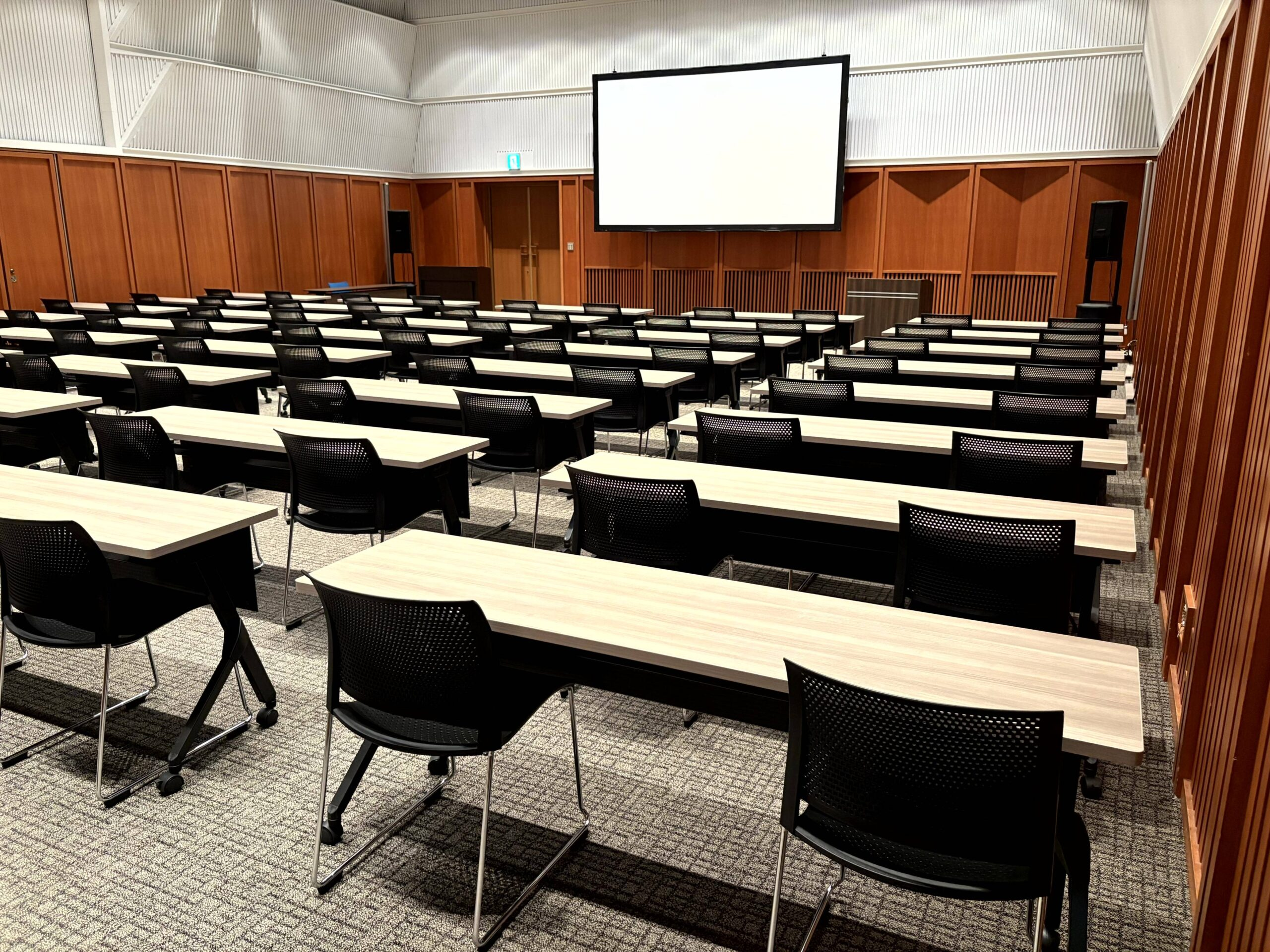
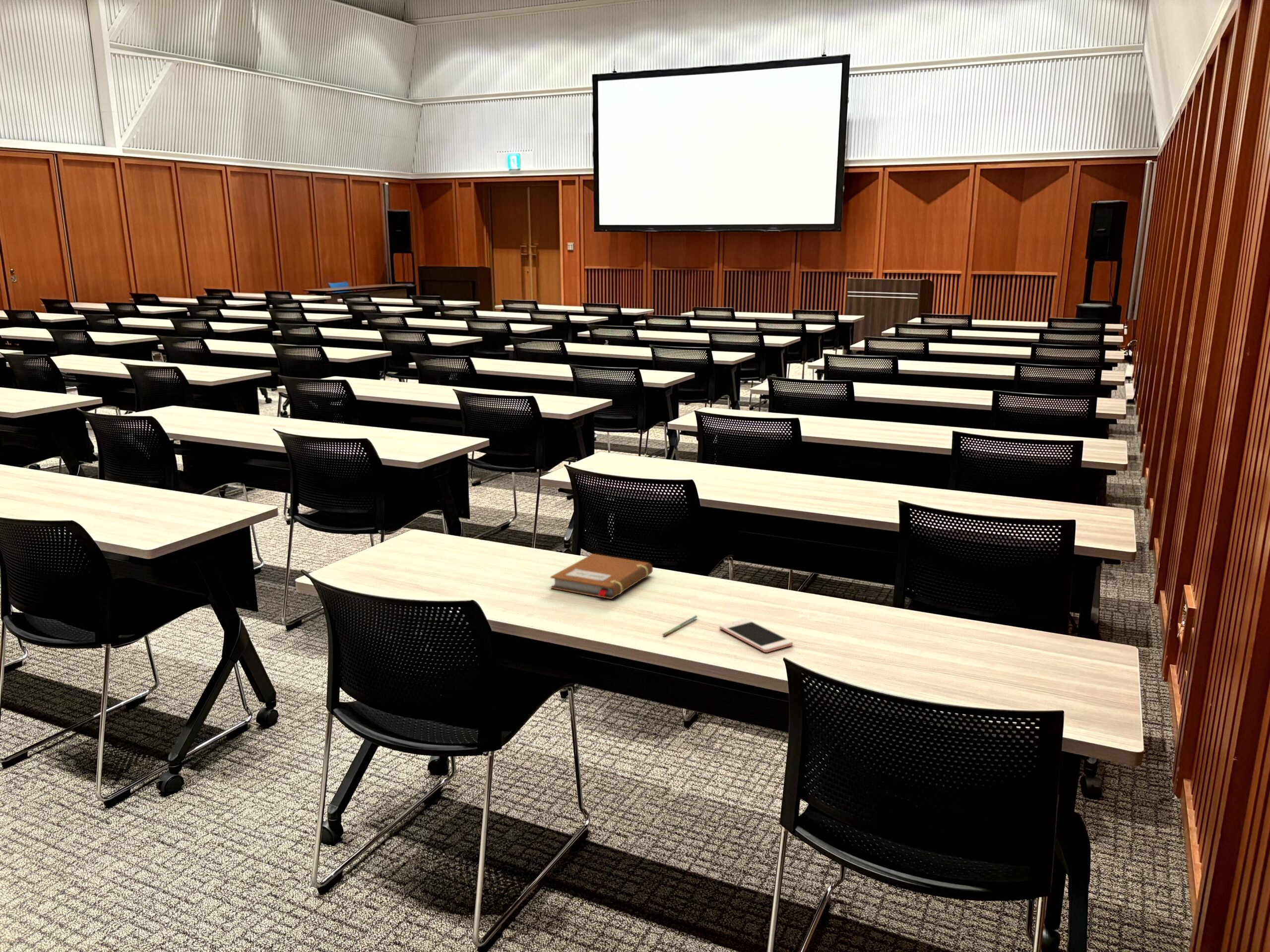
+ cell phone (755, 635)
+ notebook (602, 576)
+ pen (680, 625)
